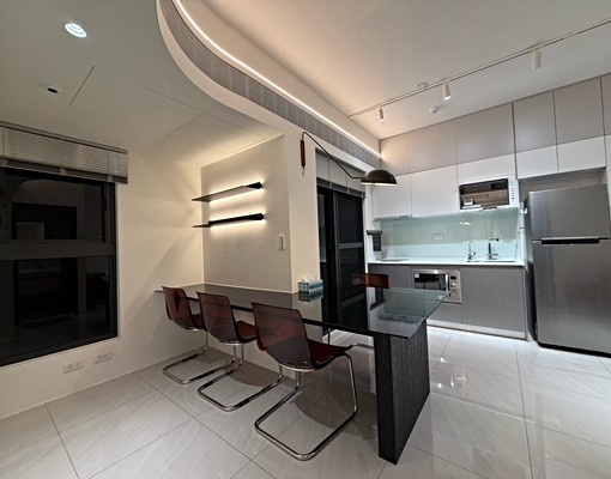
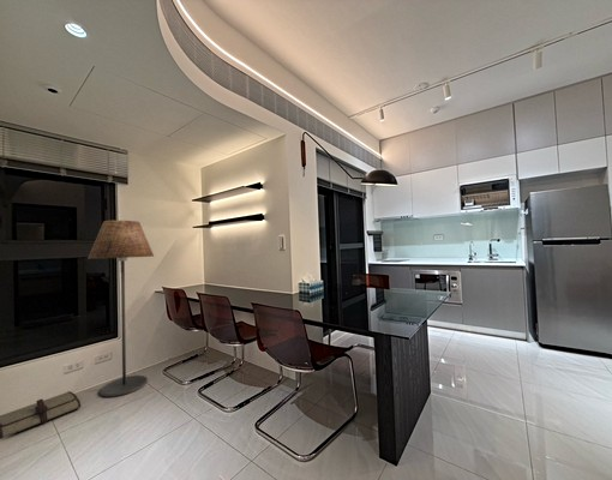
+ tool roll (38, 407)
+ floor lamp (122, 302)
